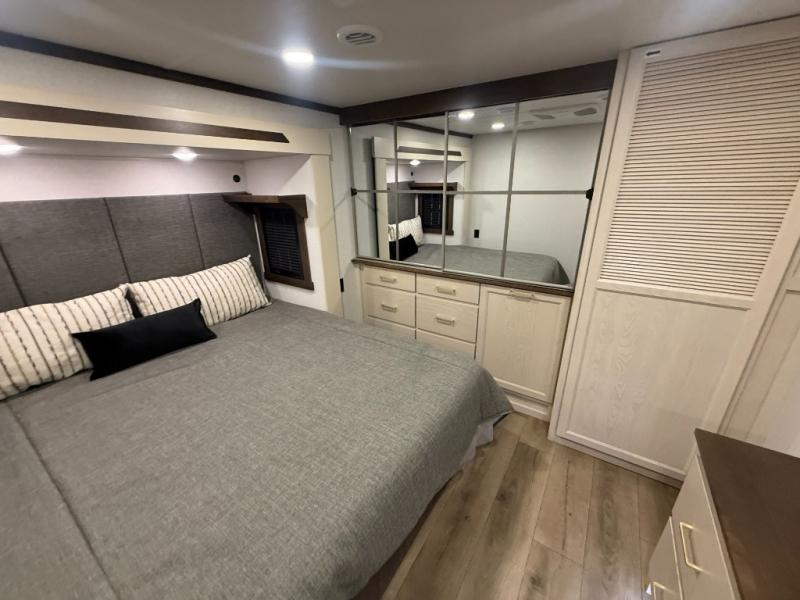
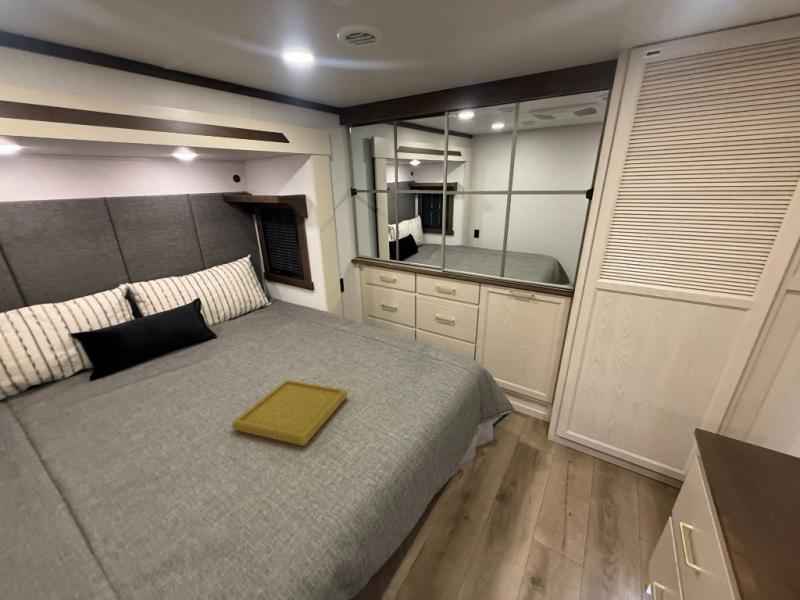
+ serving tray (294, 408)
